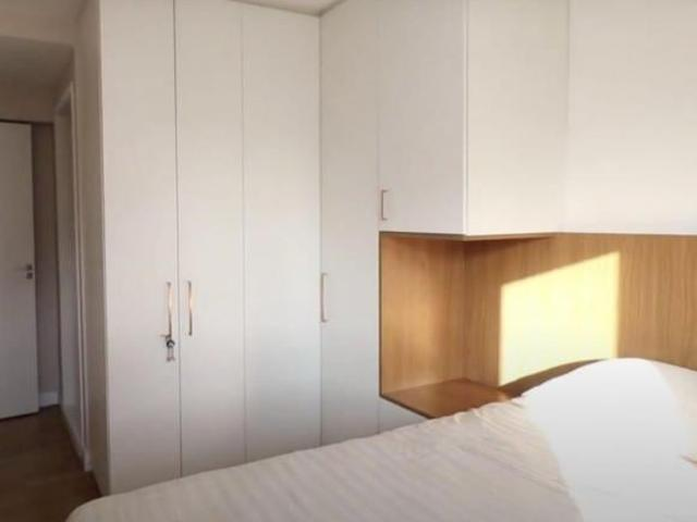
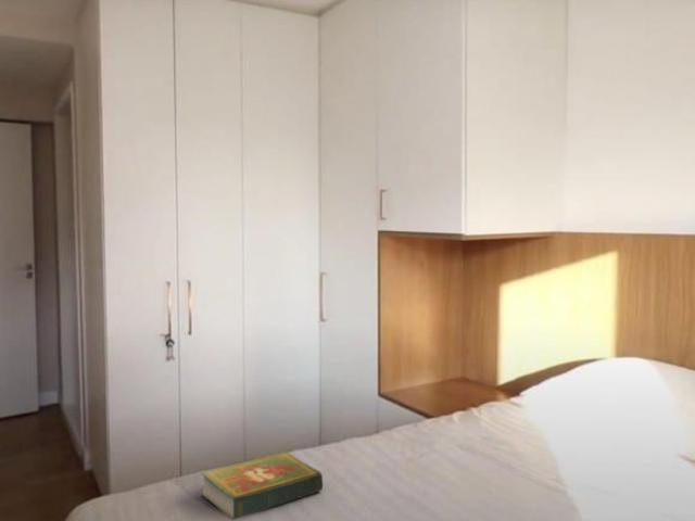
+ book (262, 481)
